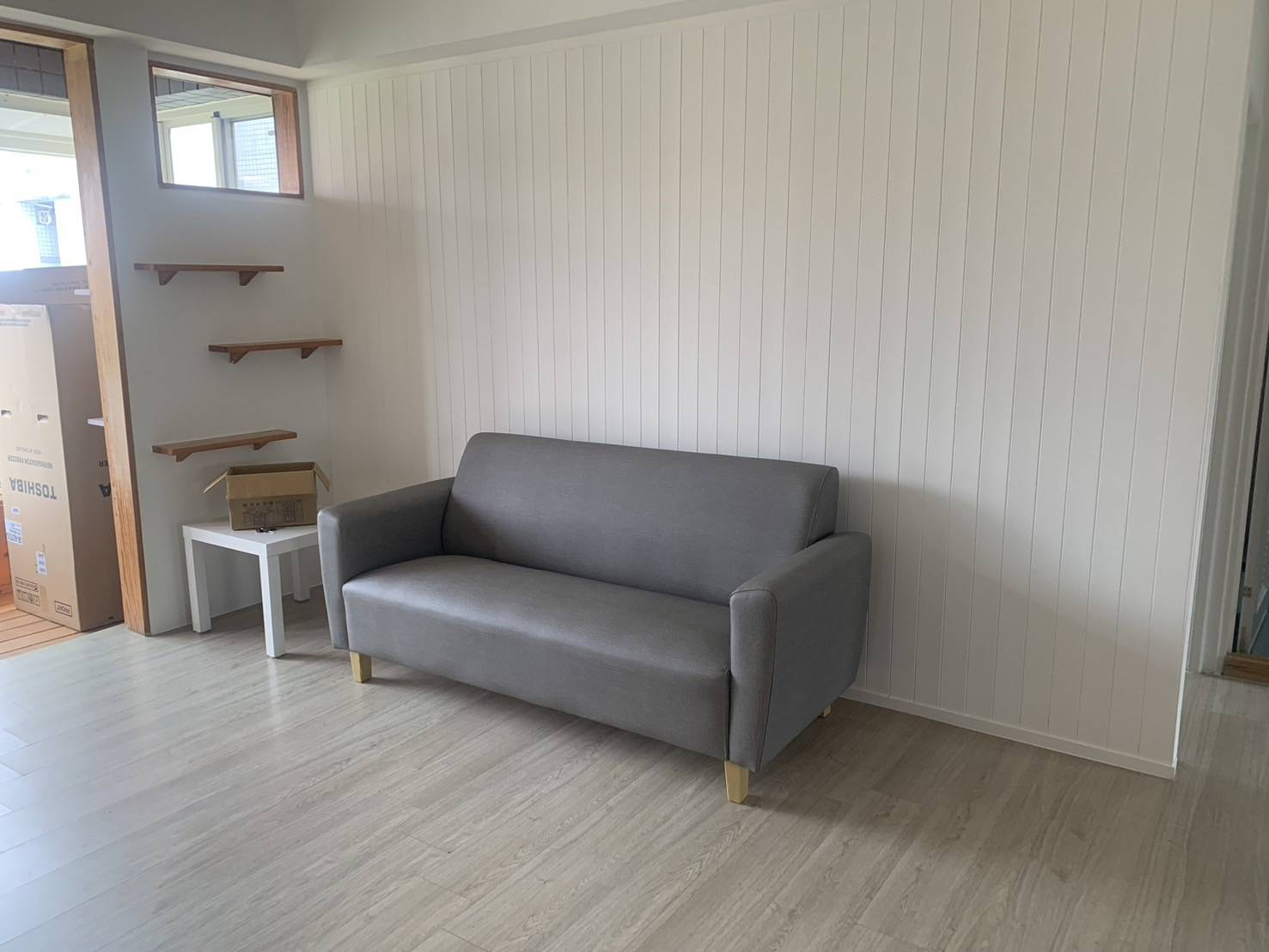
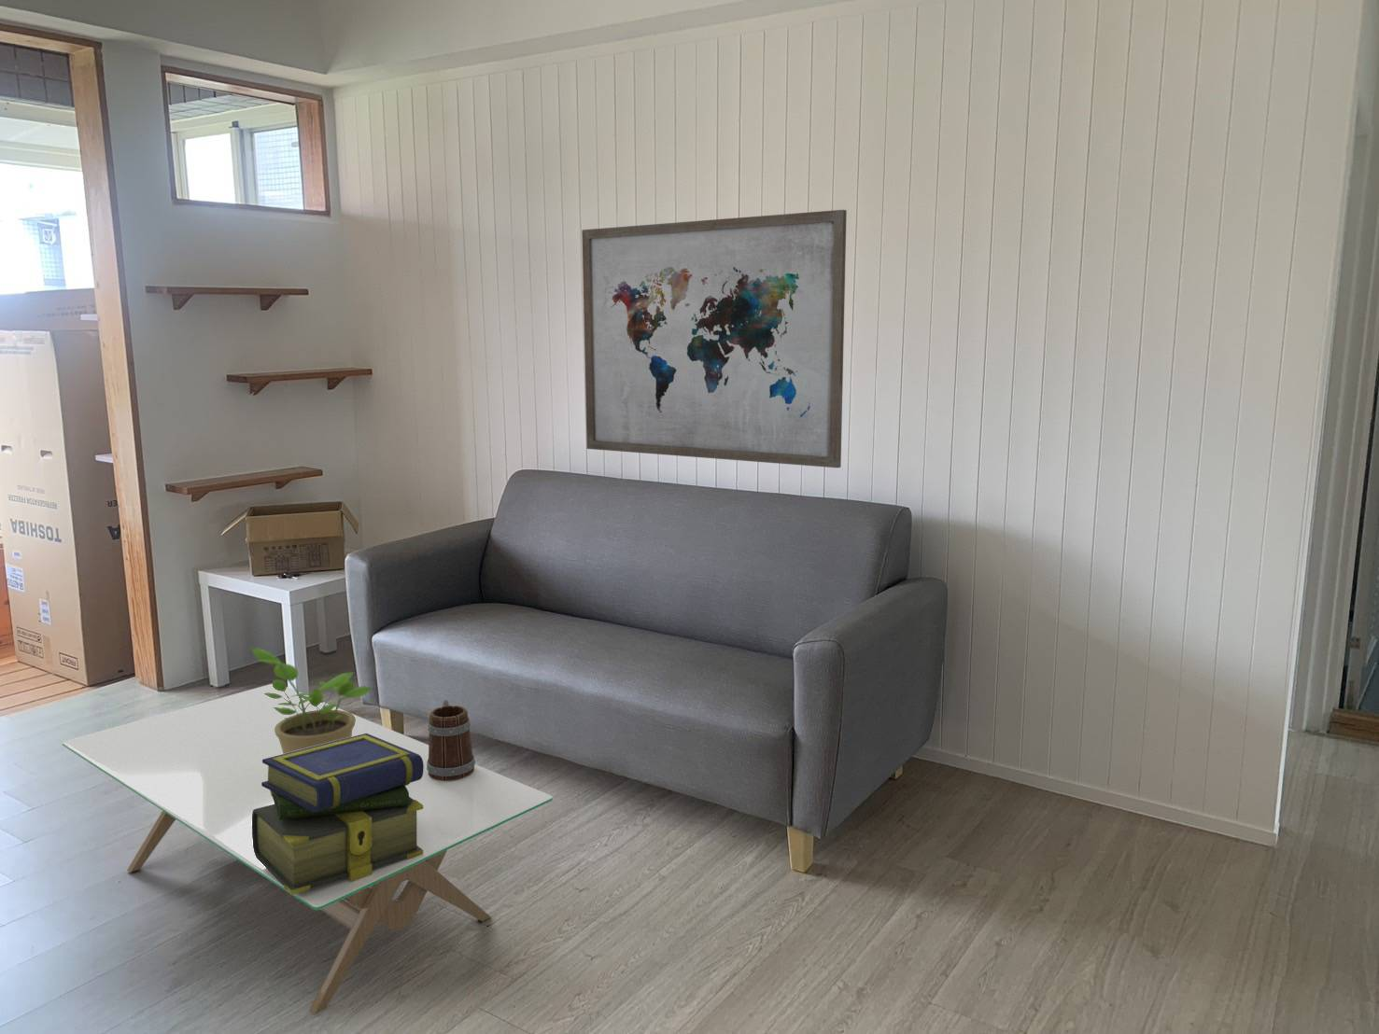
+ potted plant (315, 710)
+ mug (448, 736)
+ coffee table (274, 804)
+ wall art (703, 341)
+ stack of books (340, 802)
